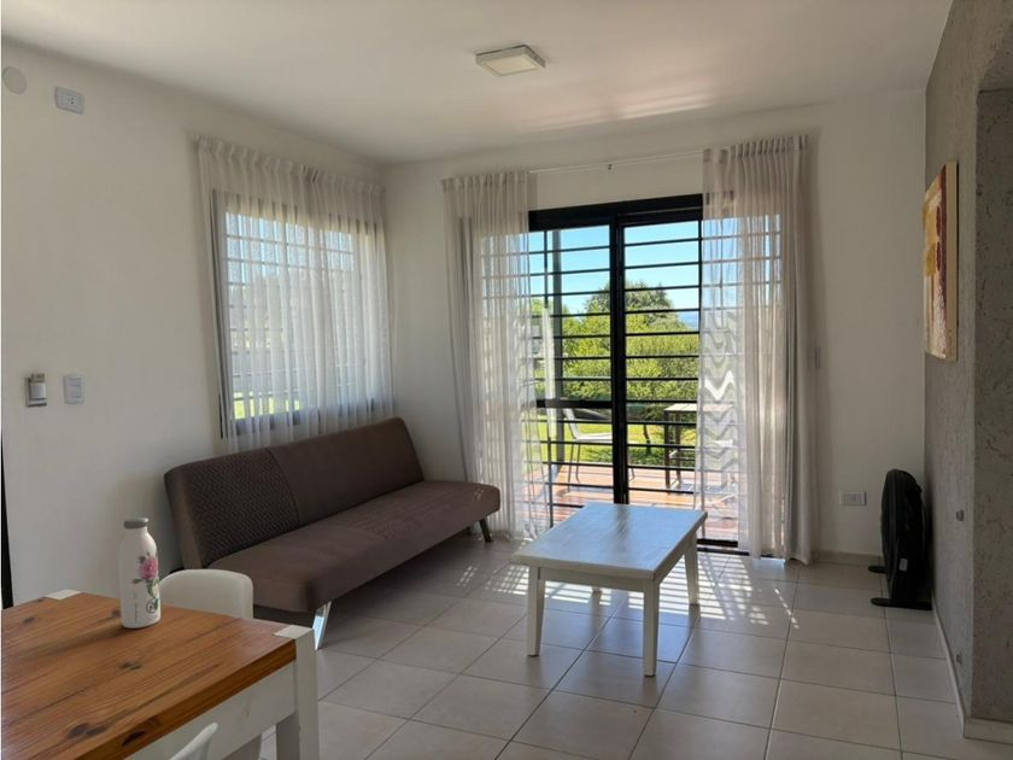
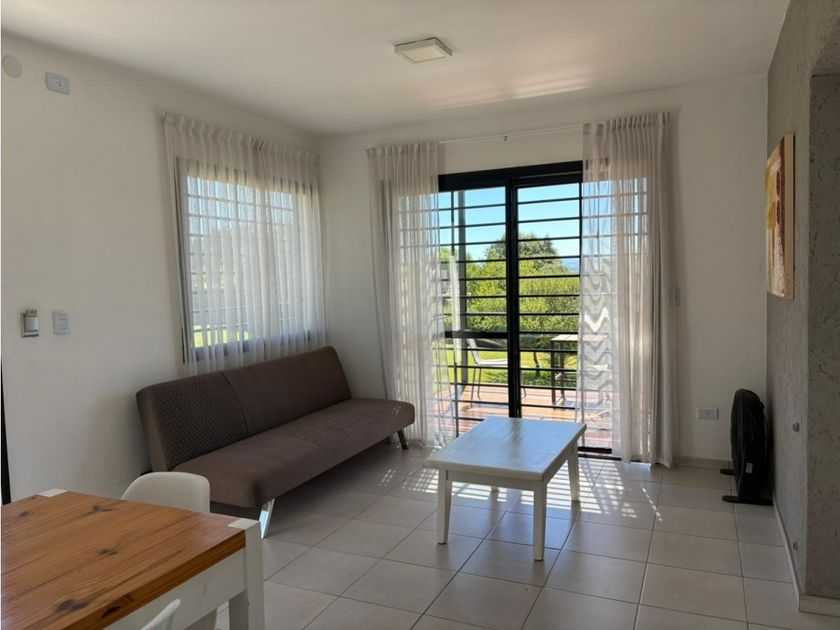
- water bottle (139, 571)
